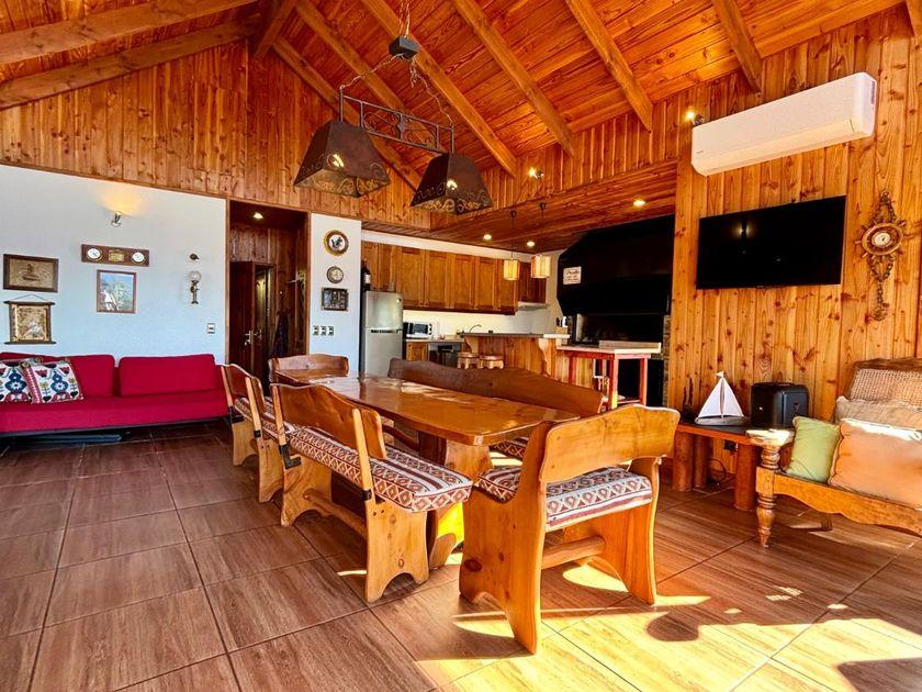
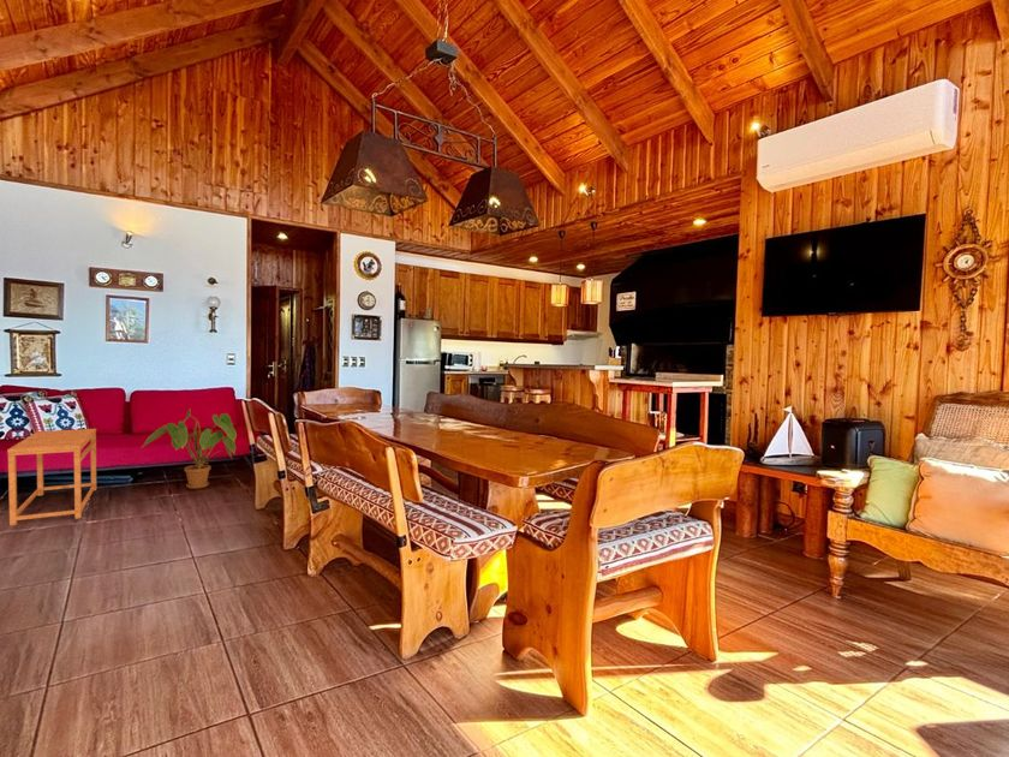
+ house plant (196, 449)
+ side table (58, 485)
